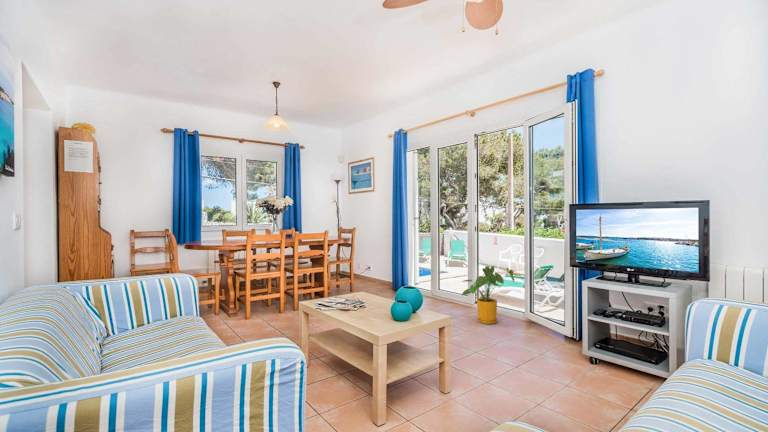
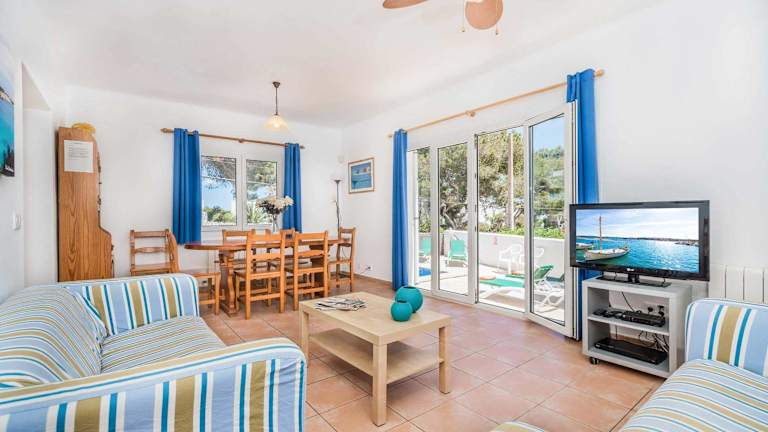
- house plant (486, 294)
